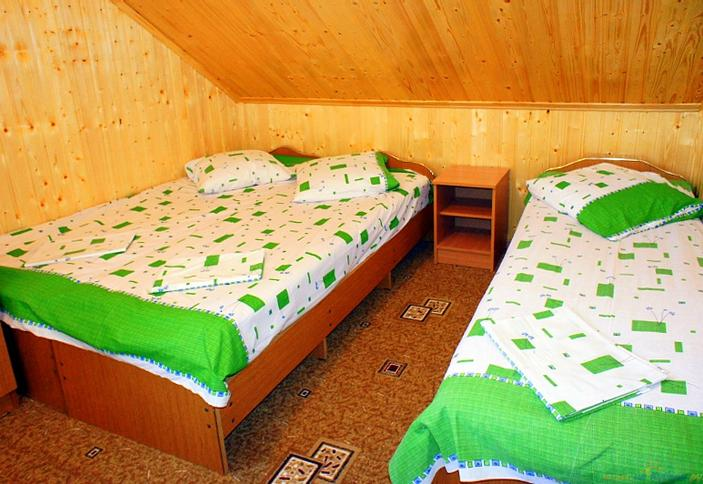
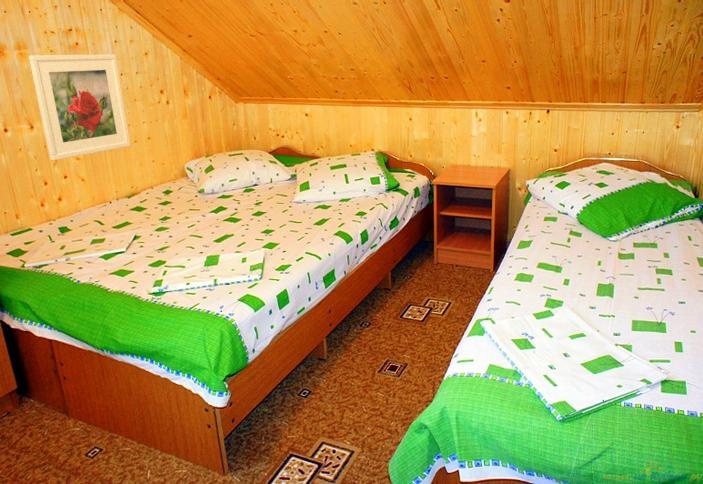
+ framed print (84, 105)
